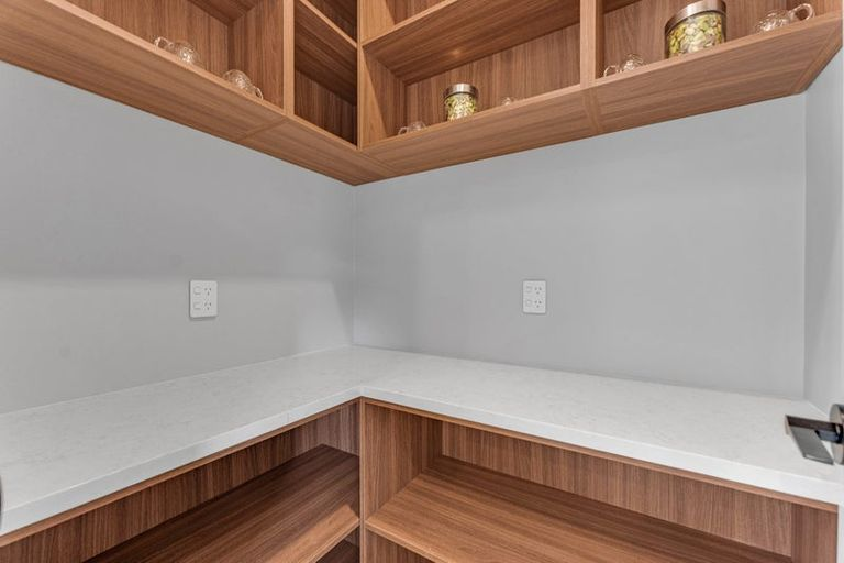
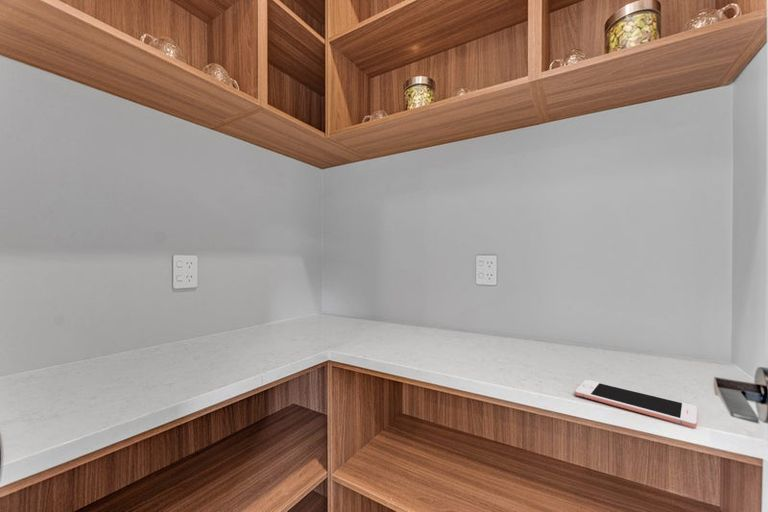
+ cell phone (632, 400)
